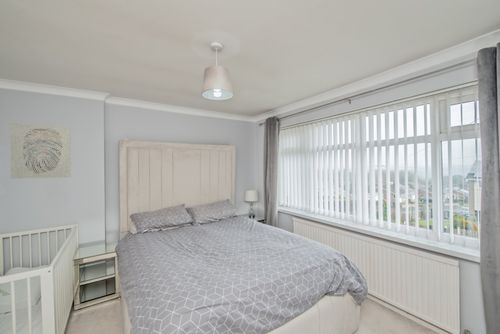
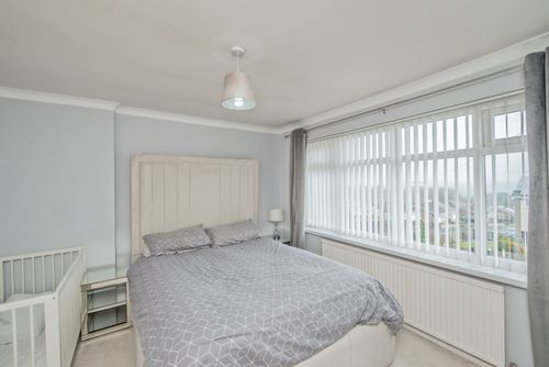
- wall art (42, 151)
